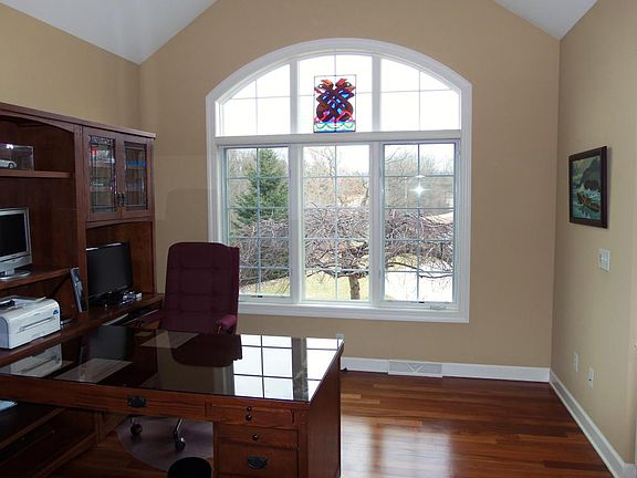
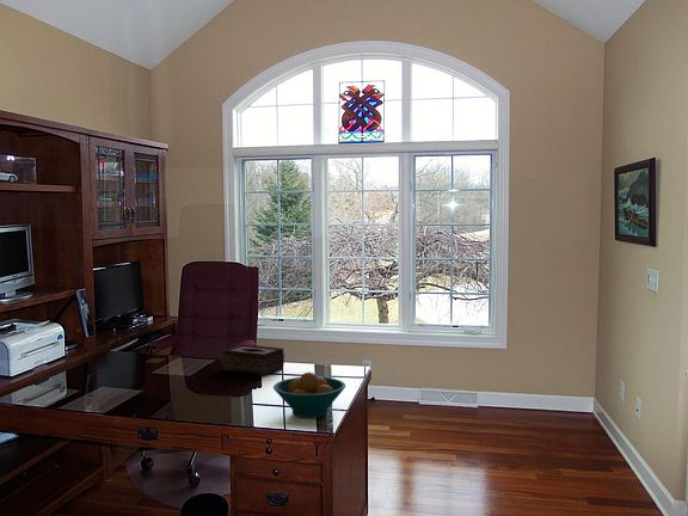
+ fruit bowl (309, 392)
+ tissue box (253, 358)
